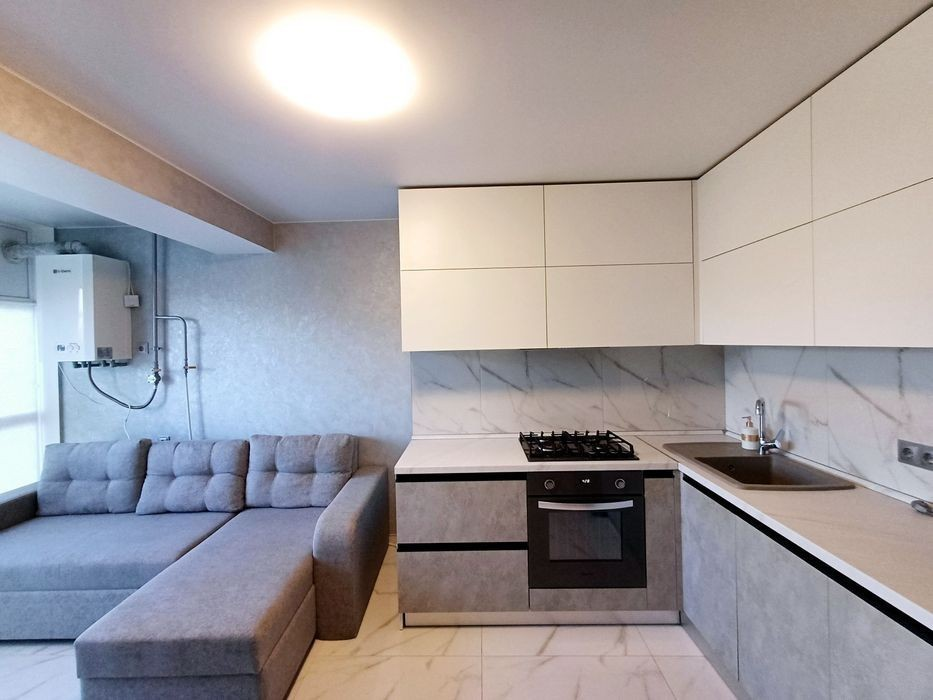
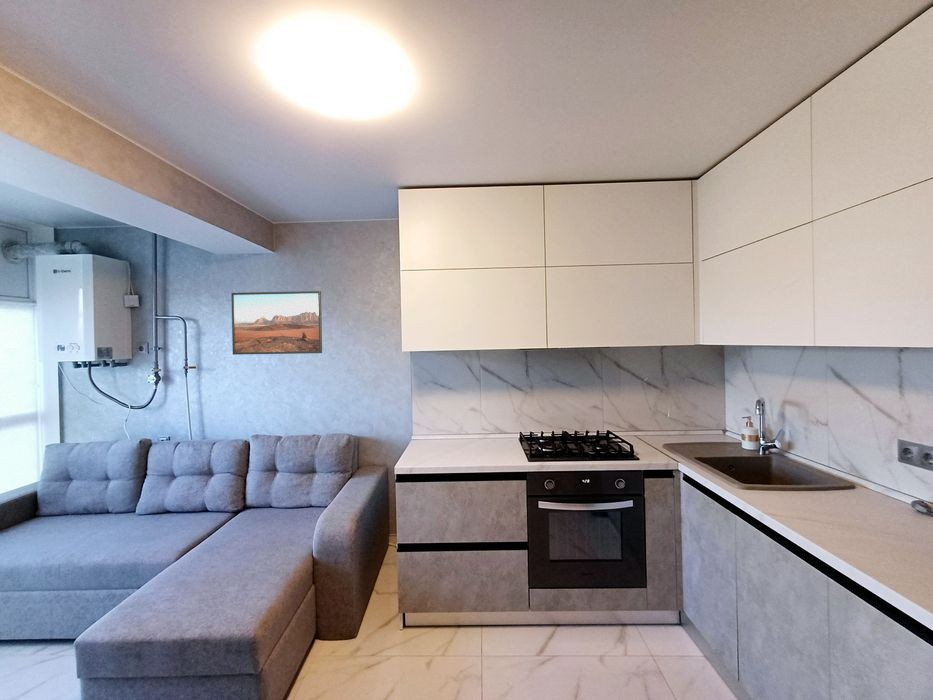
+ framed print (276, 323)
